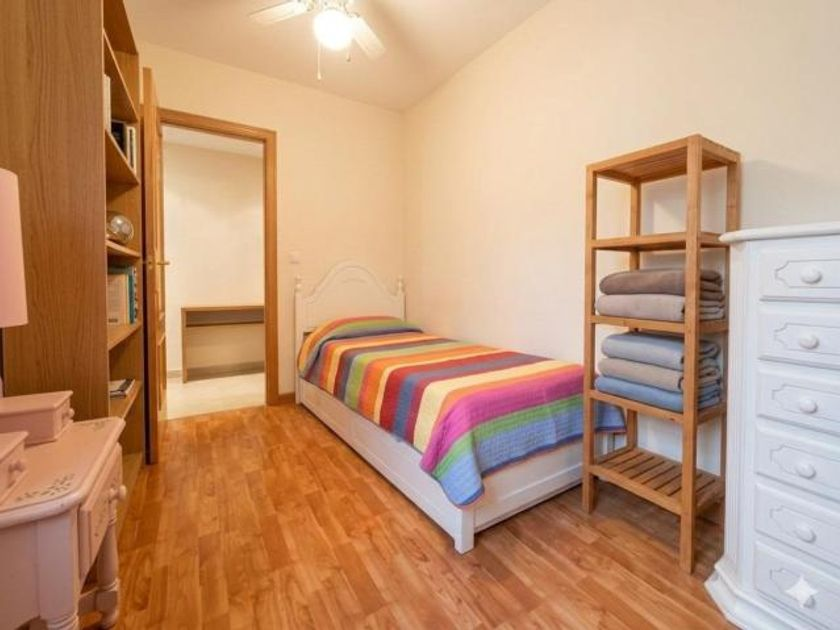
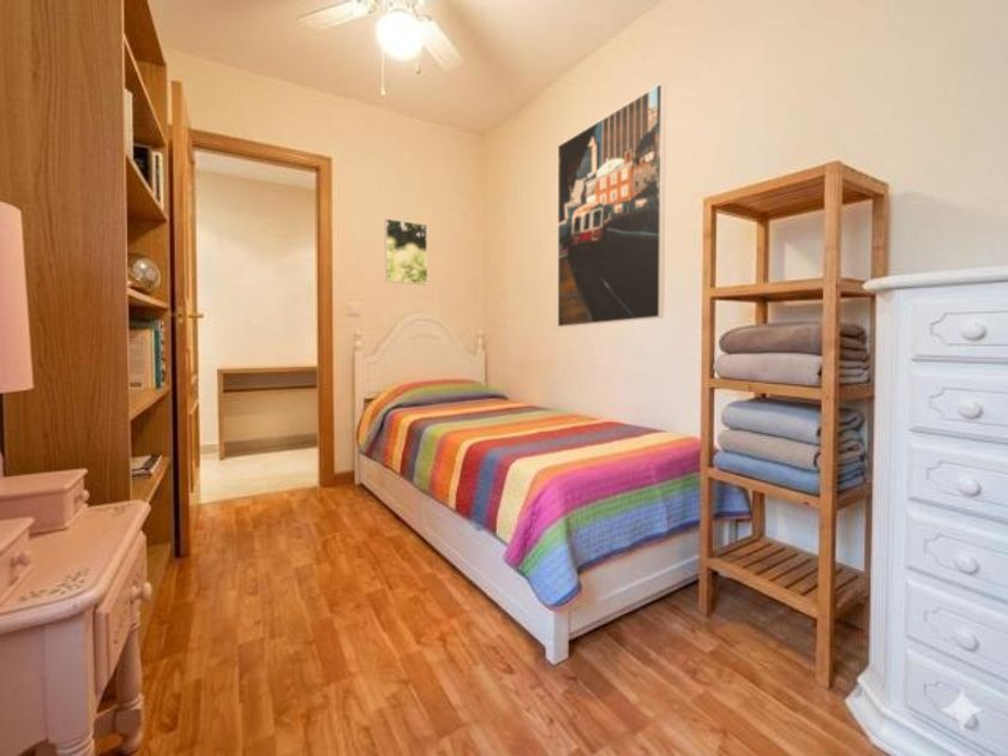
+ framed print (604, 221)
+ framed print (406, 252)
